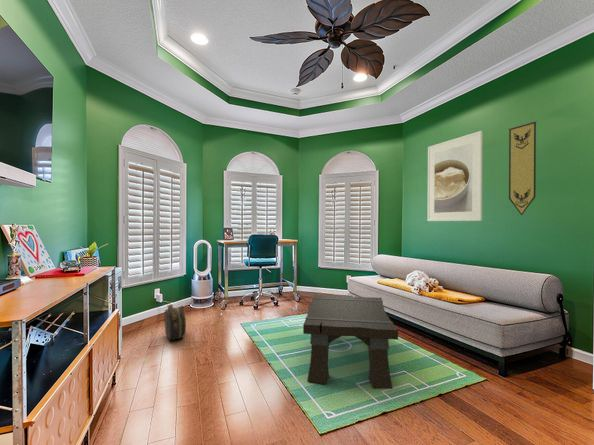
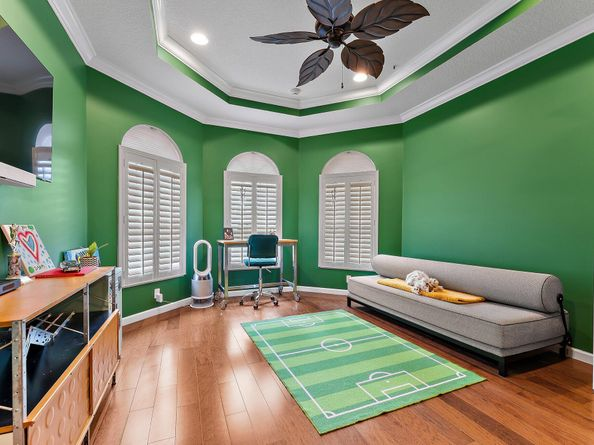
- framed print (452, 180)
- pennant (522, 170)
- coffee table (347, 331)
- hat box (174, 320)
